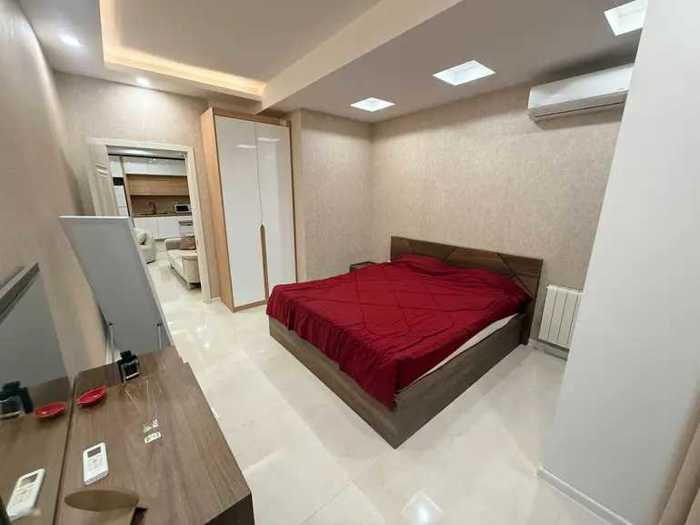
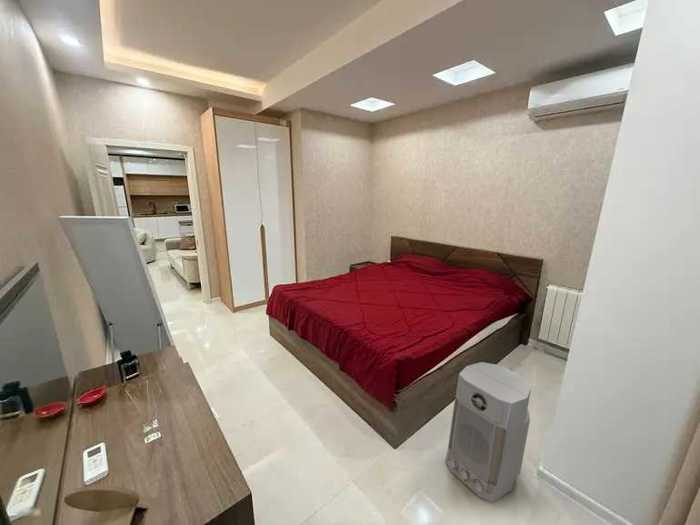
+ air purifier (489, 424)
